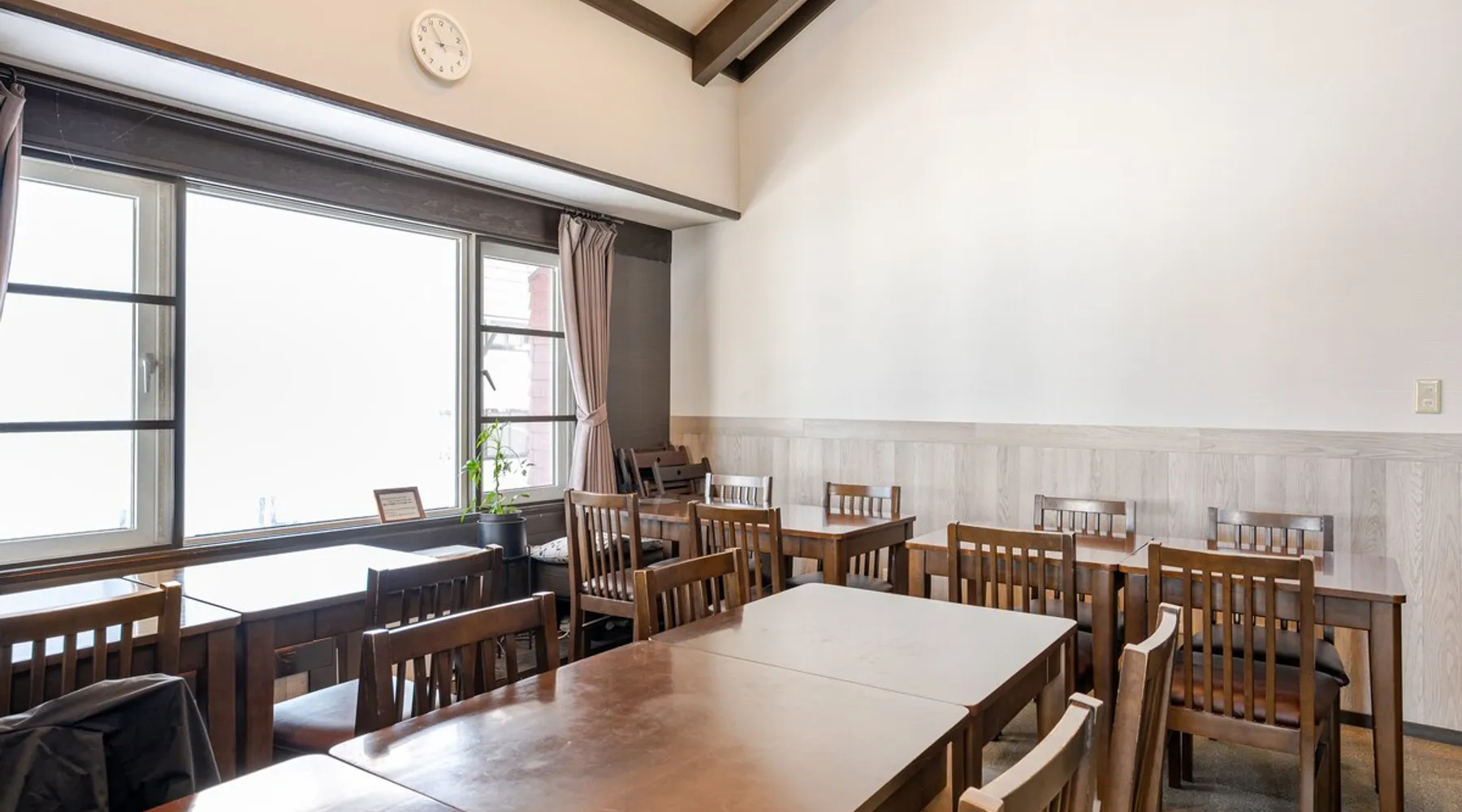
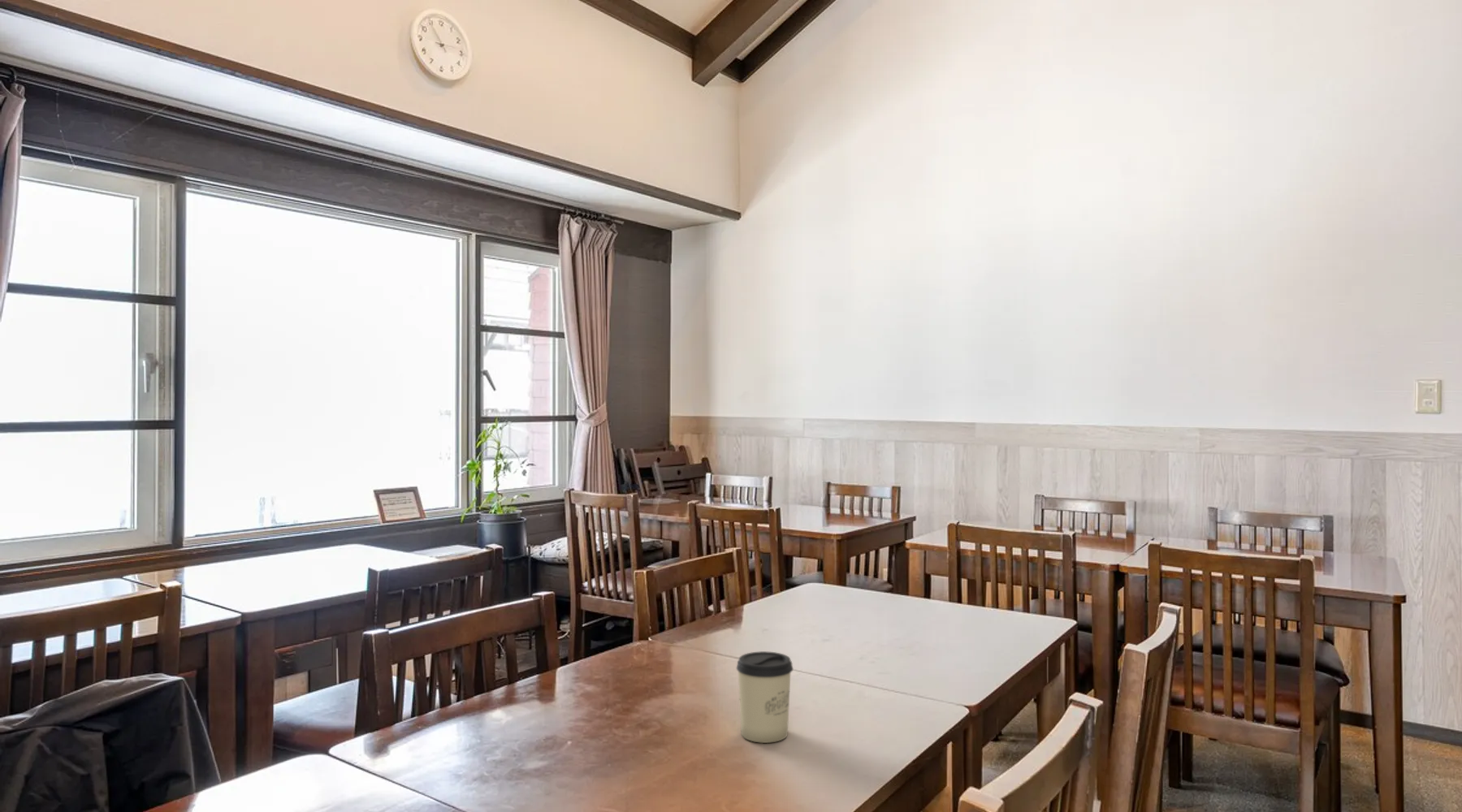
+ cup (764, 696)
